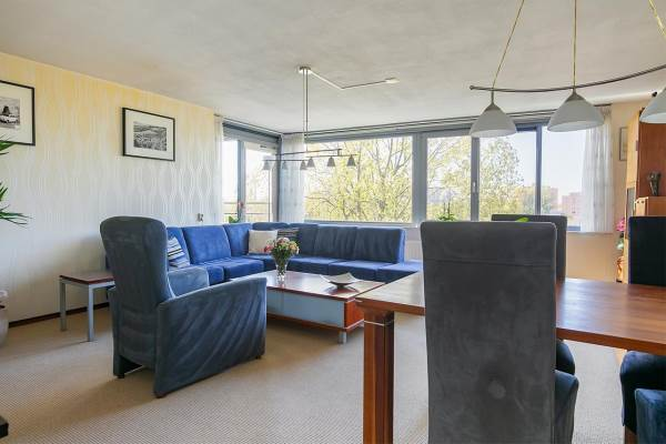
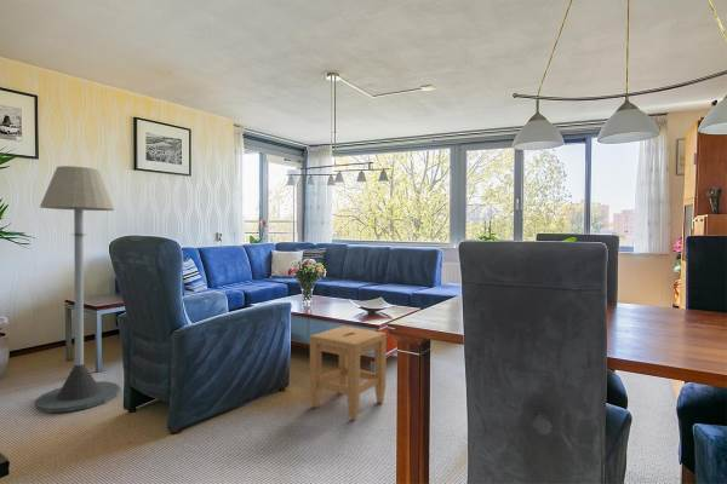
+ stool (348, 369)
+ floor lamp (79, 283)
